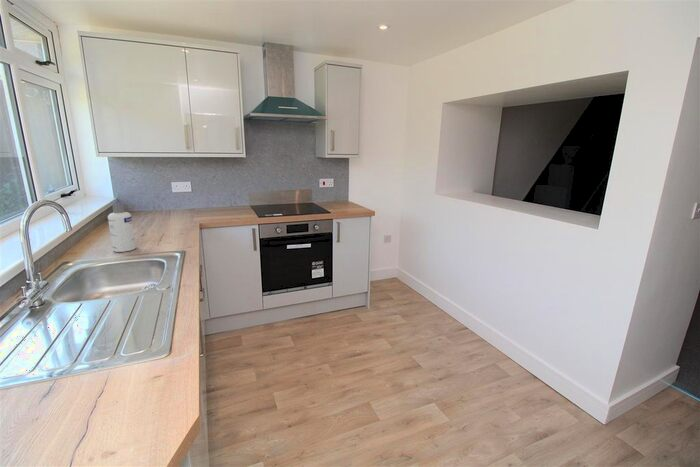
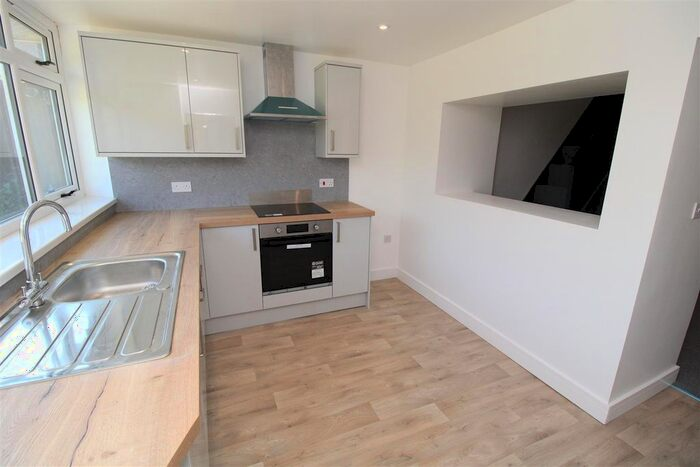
- screw cap bottle (121, 226)
